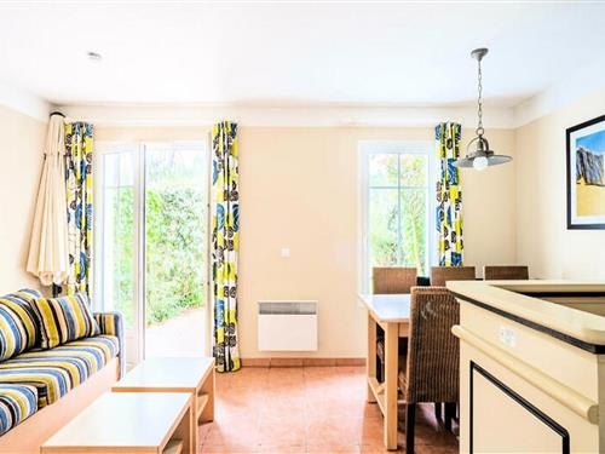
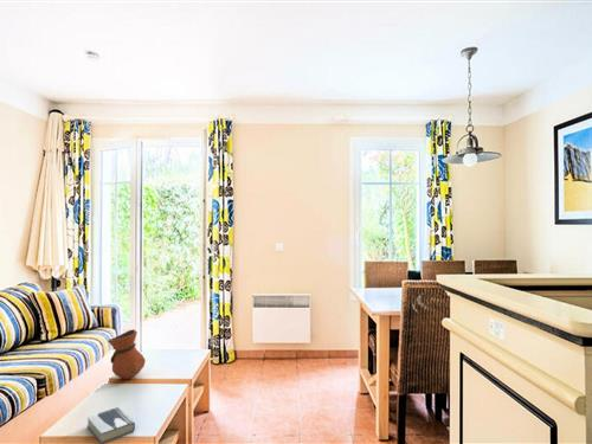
+ vase (126, 354)
+ hardback book (110, 424)
